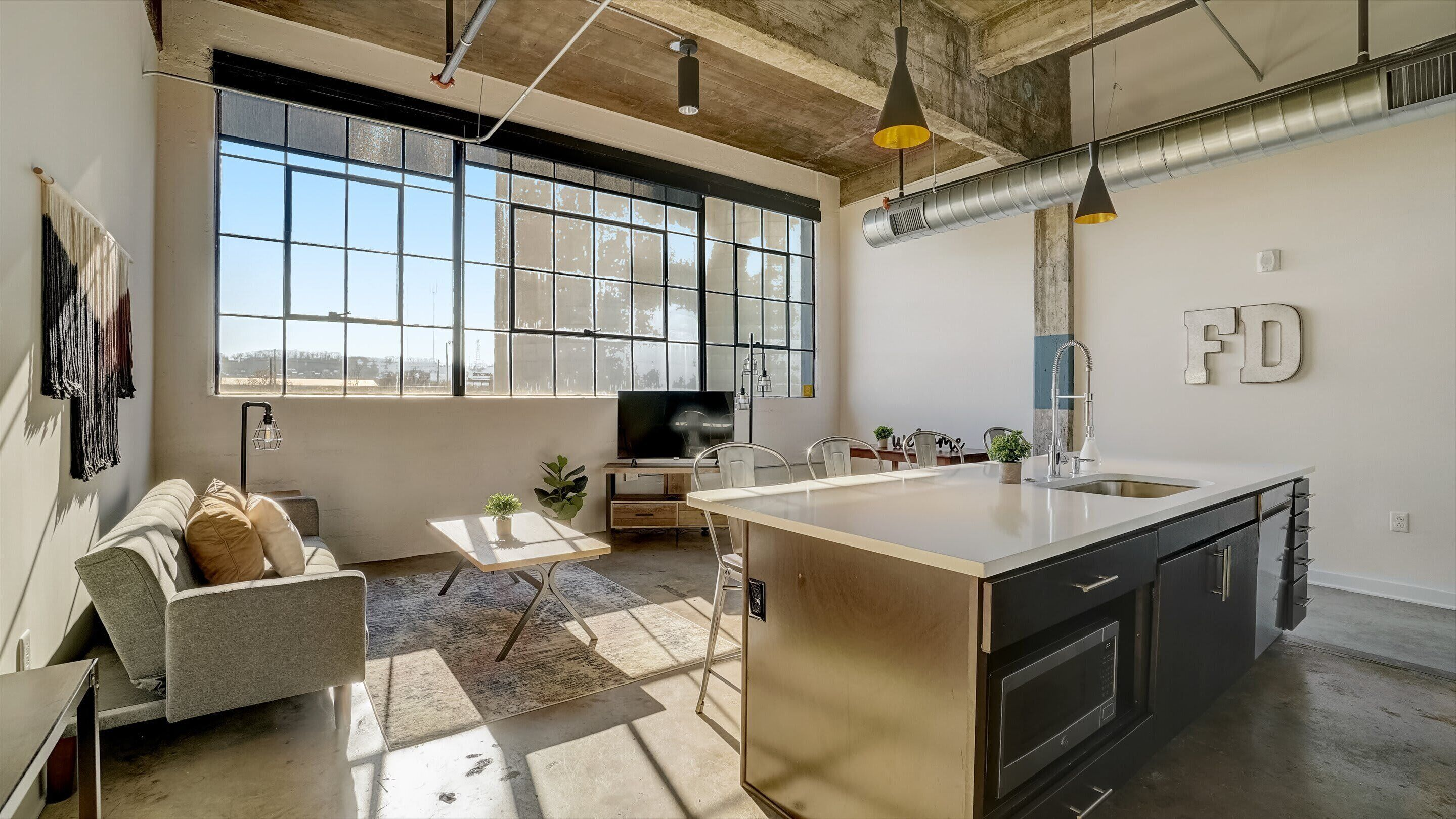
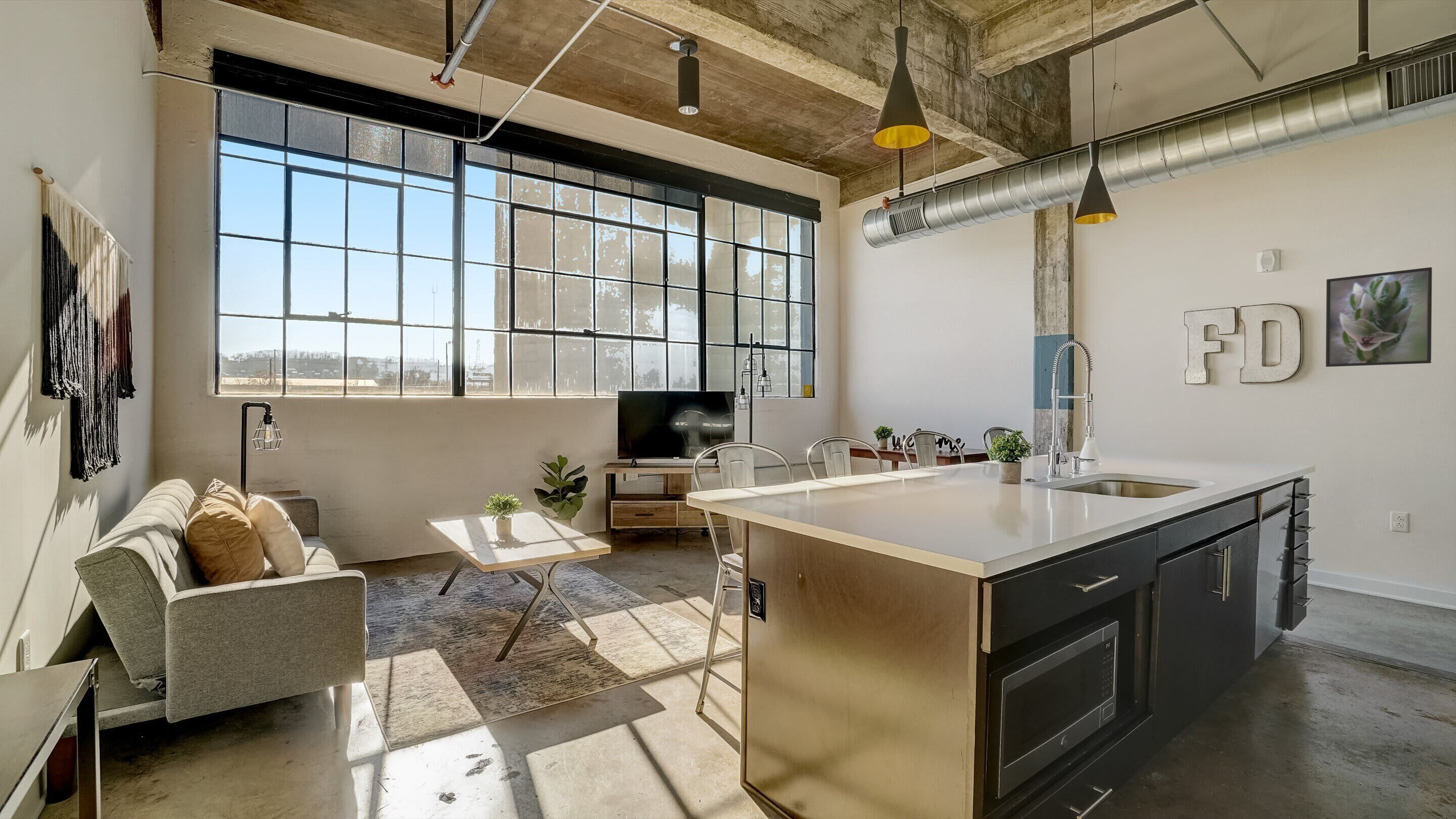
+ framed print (1376, 319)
